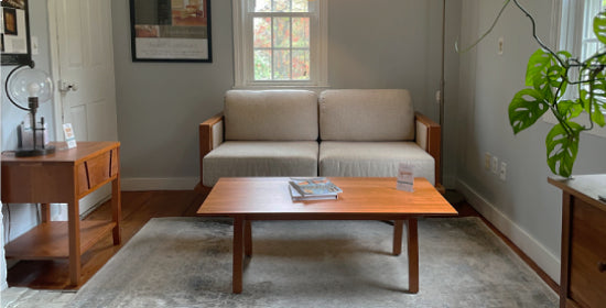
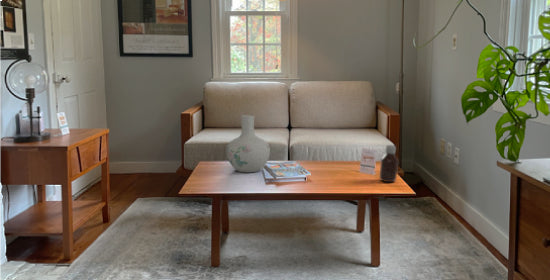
+ vase (248, 143)
+ bottle (388, 163)
